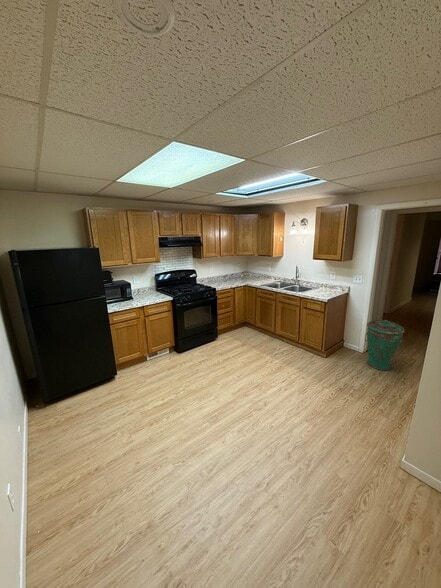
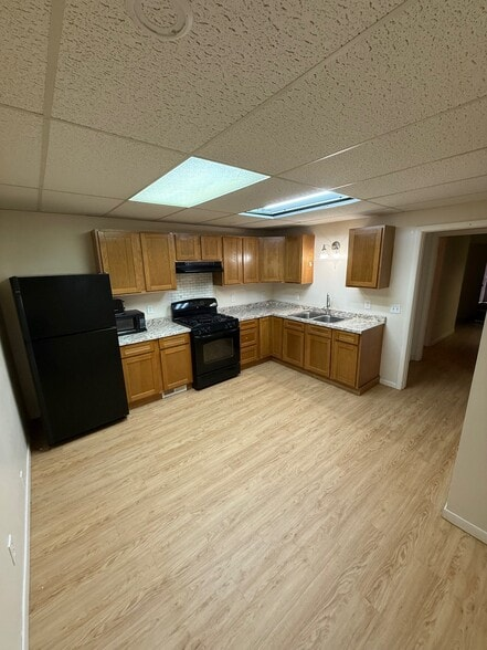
- trash can (382, 343)
